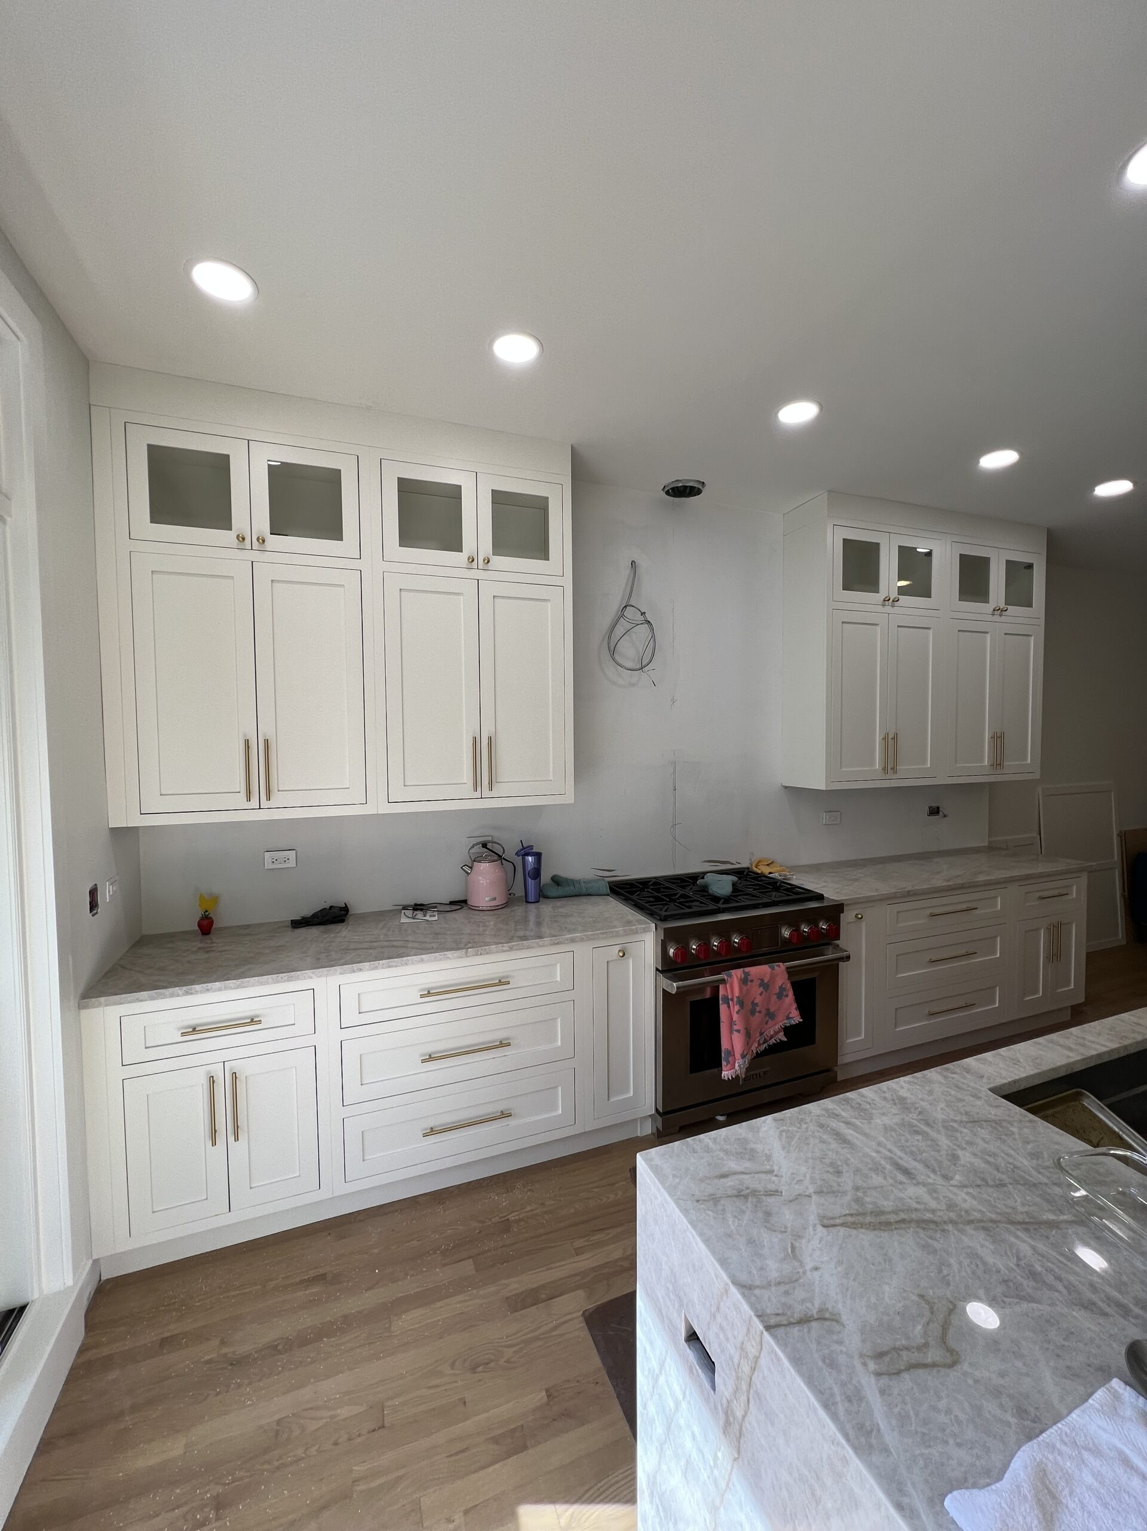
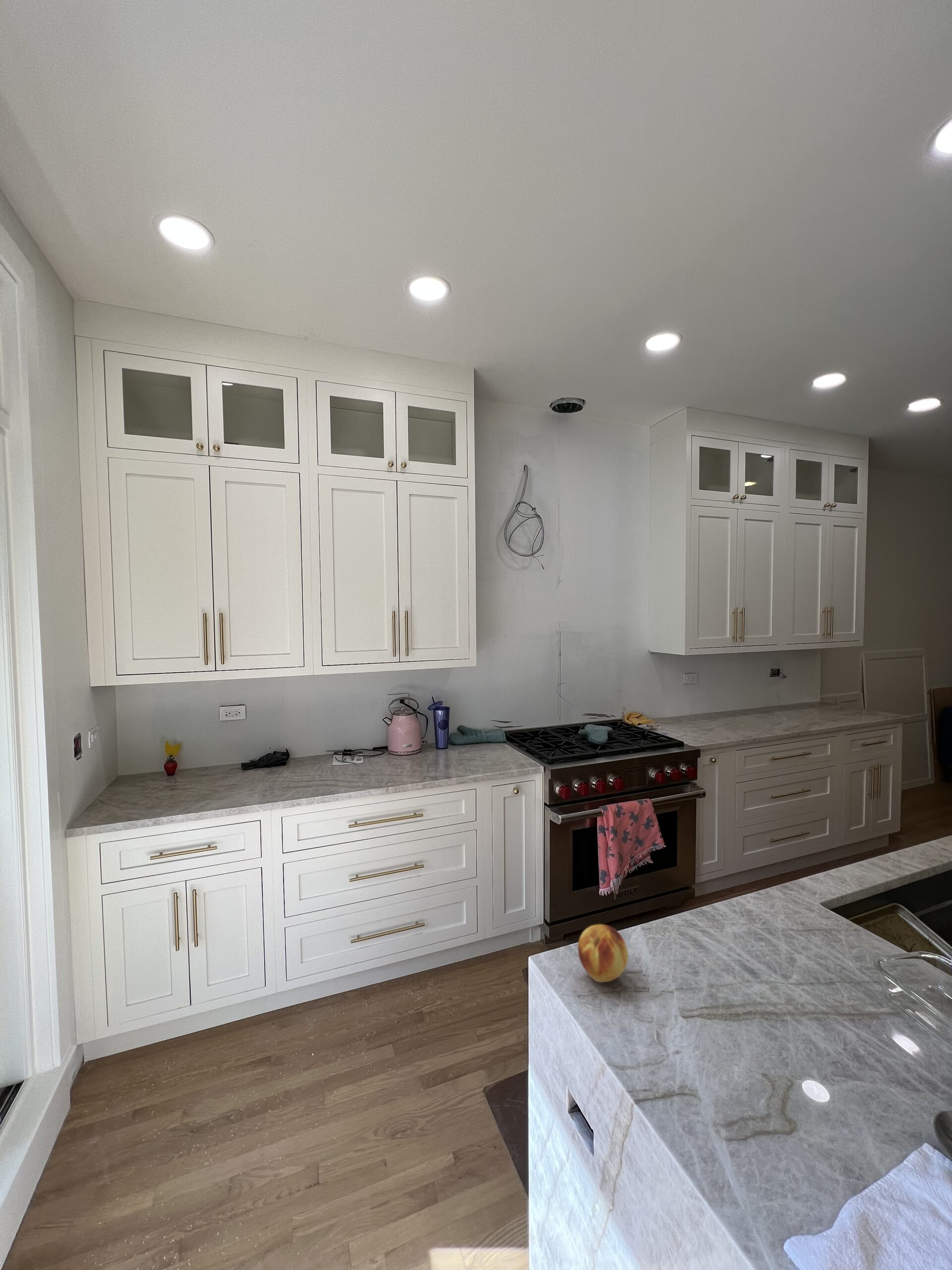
+ fruit (602, 952)
